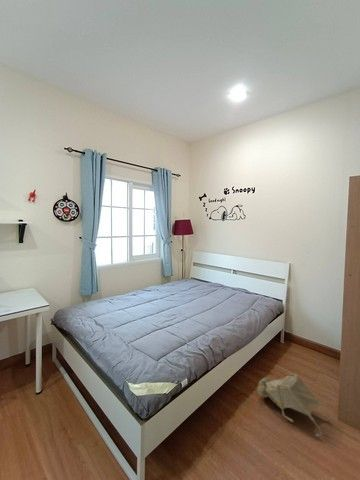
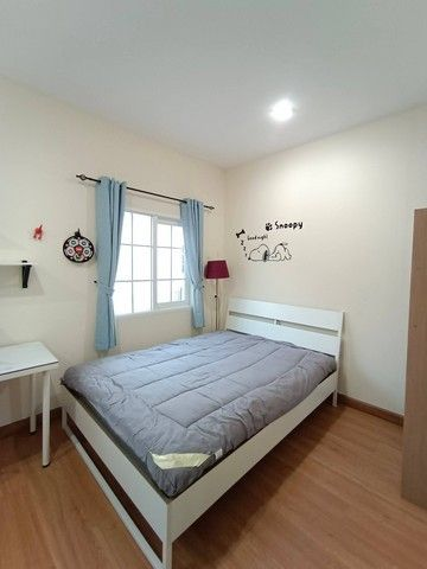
- bag (291, 395)
